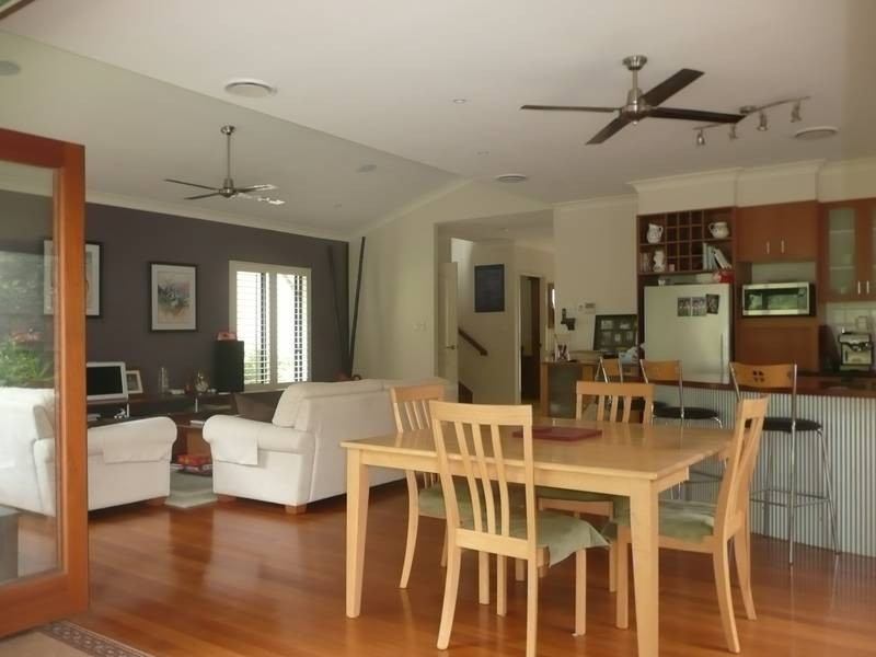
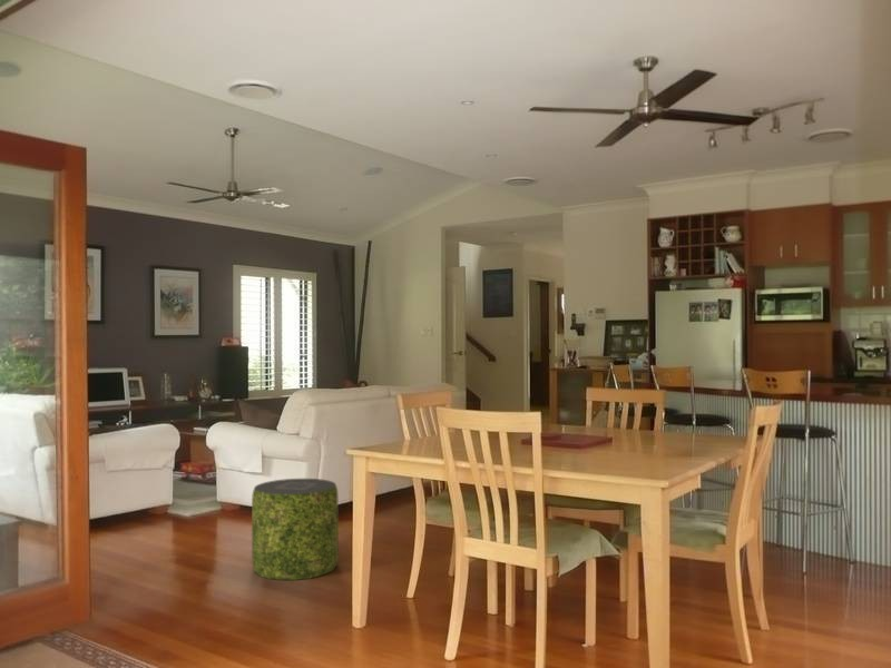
+ pouf (295, 525)
